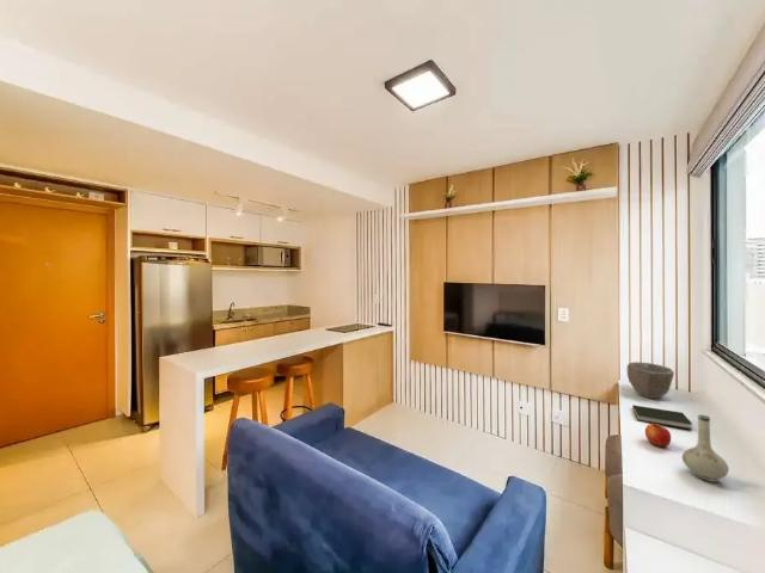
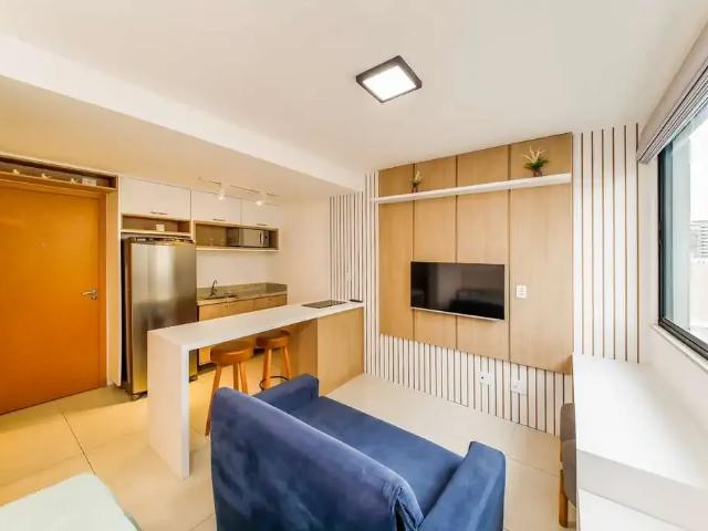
- vase (704, 445)
- bowl (649, 381)
- book (660, 415)
- apple (657, 433)
